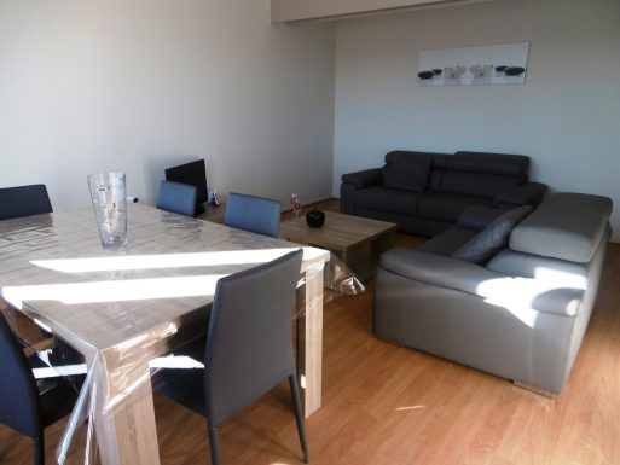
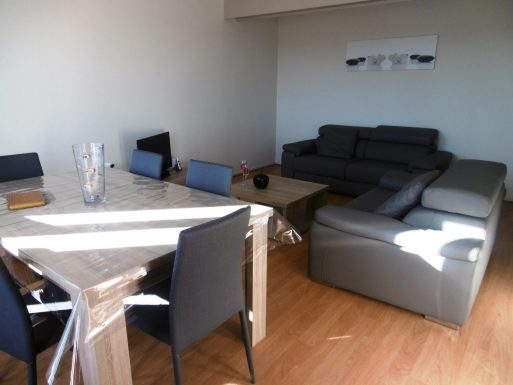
+ notebook (24, 199)
